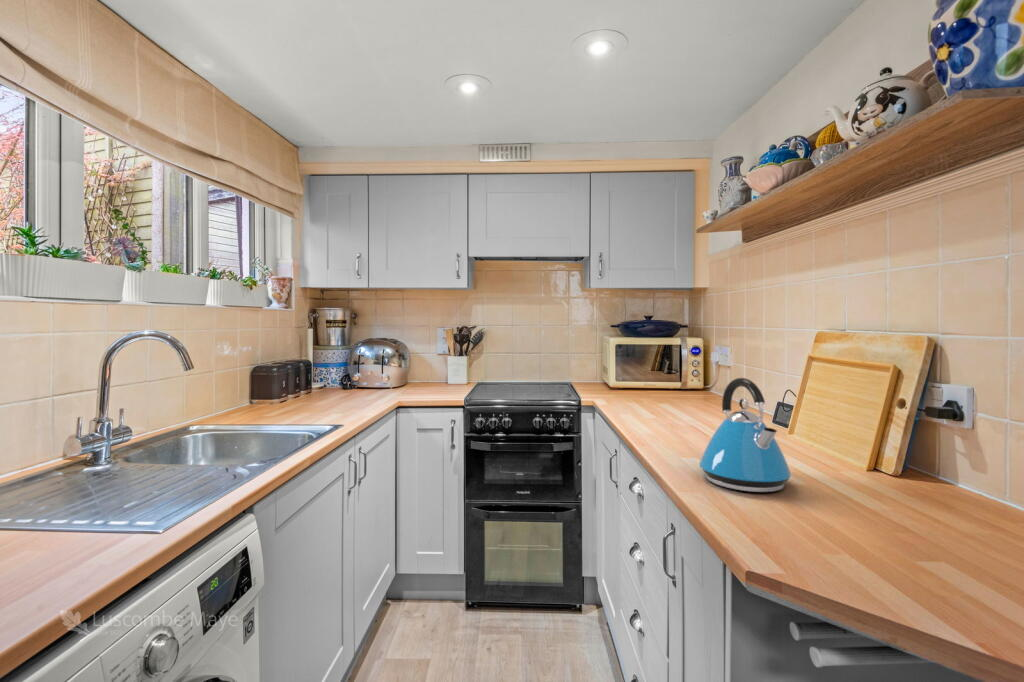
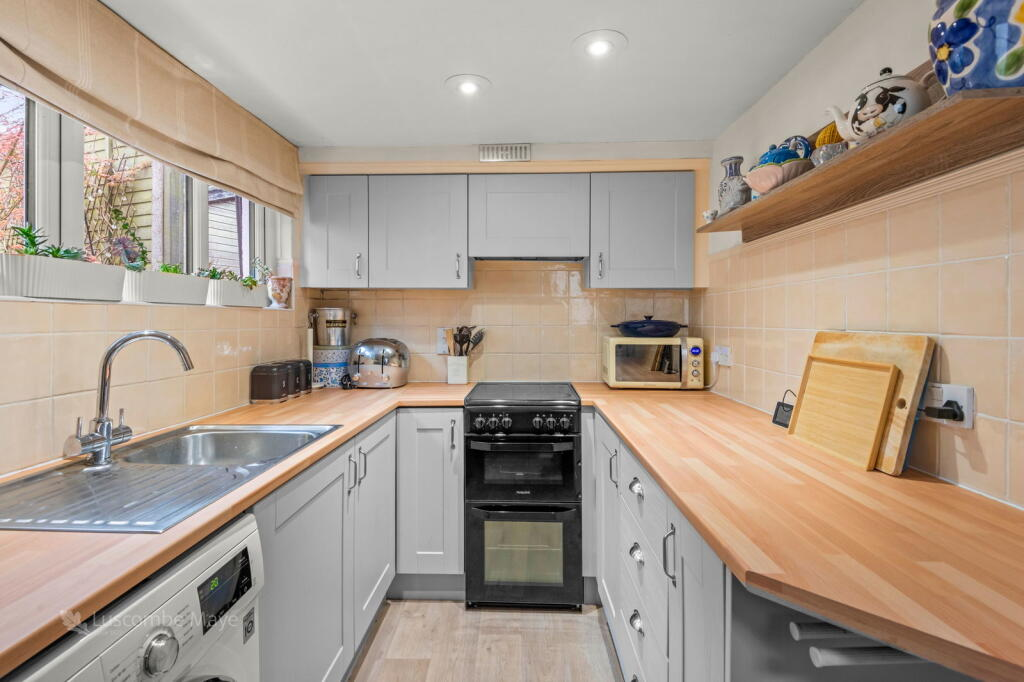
- kettle (741, 428)
